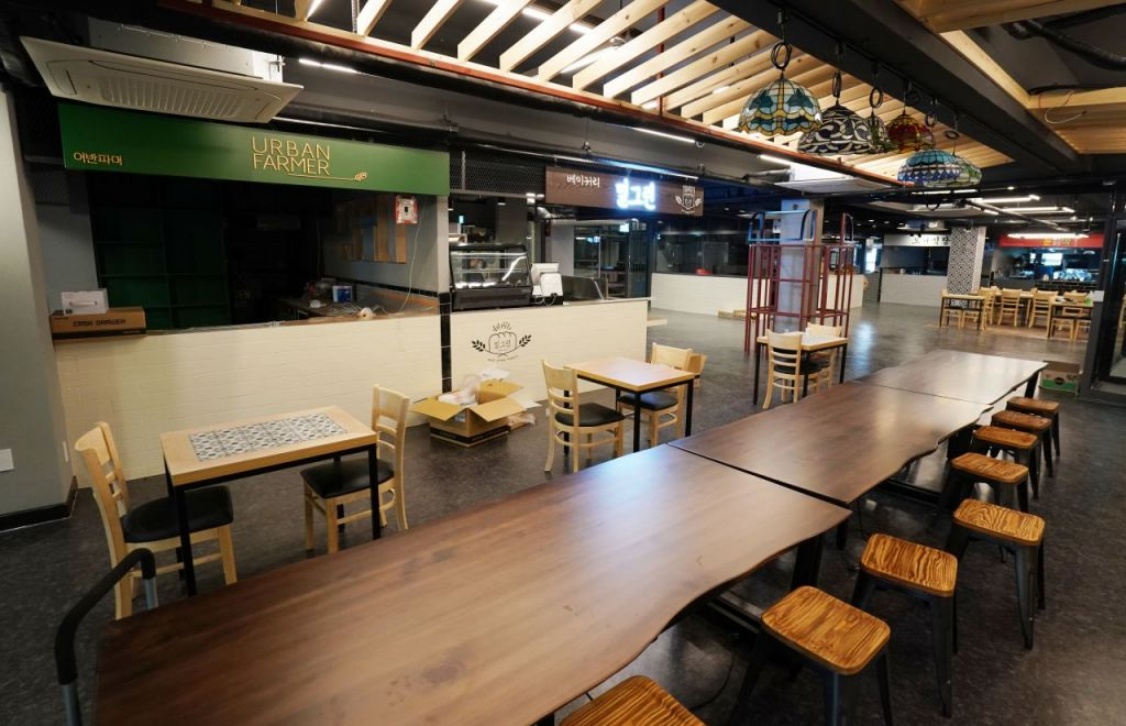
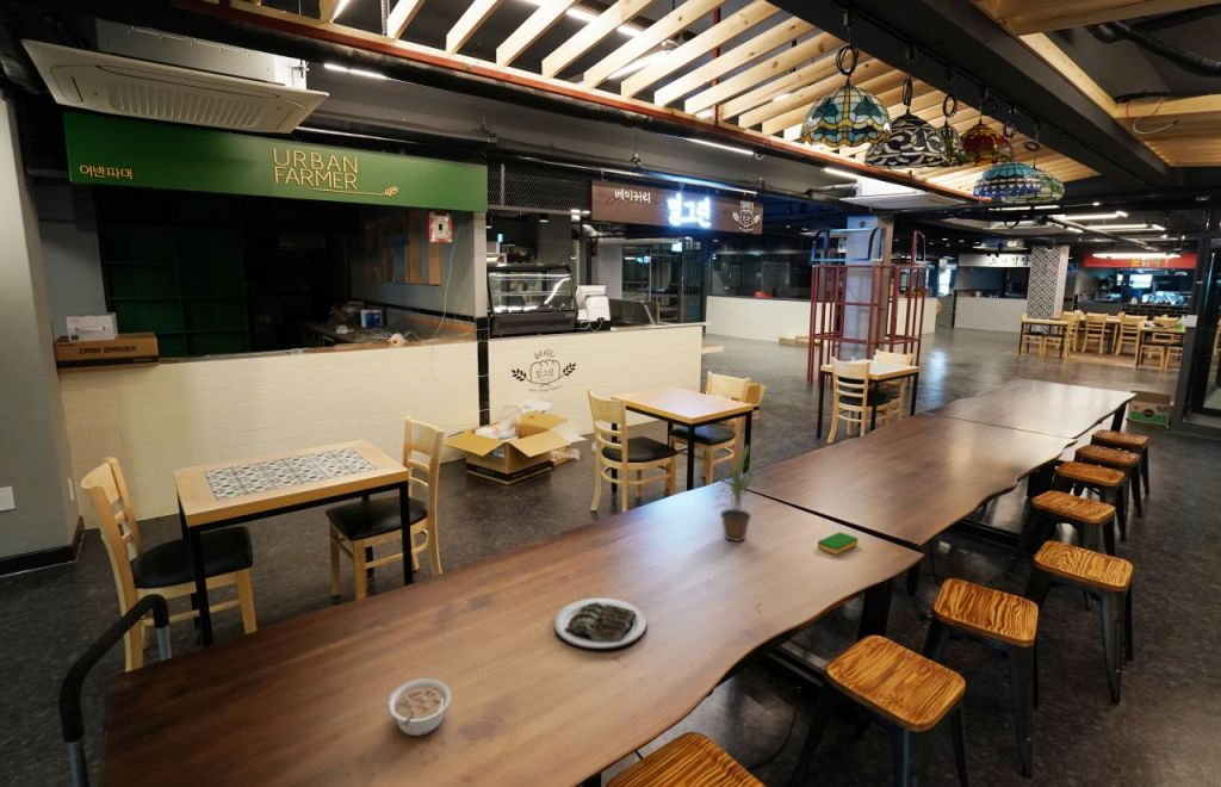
+ potted plant (733, 490)
+ dish sponge (837, 543)
+ legume (420, 708)
+ plate (600, 620)
